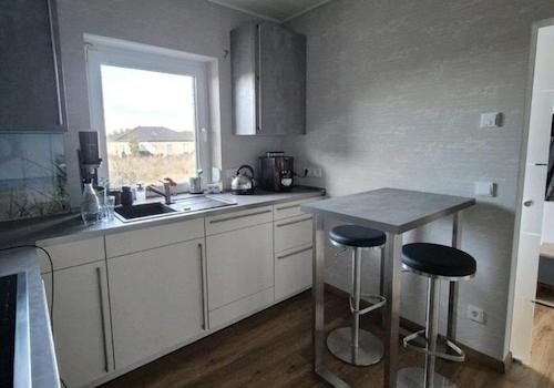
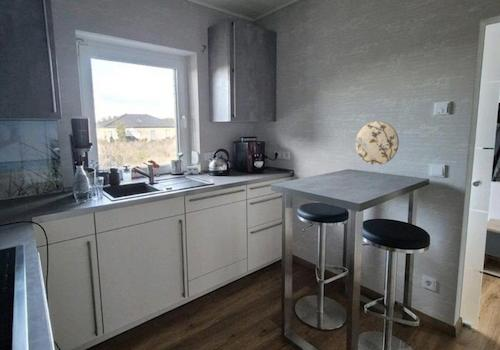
+ decorative plate (376, 143)
